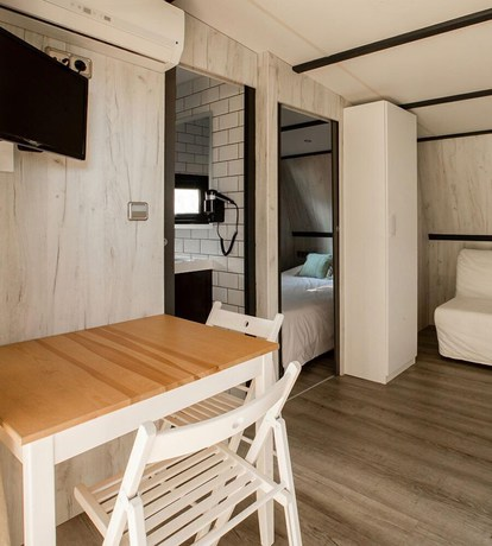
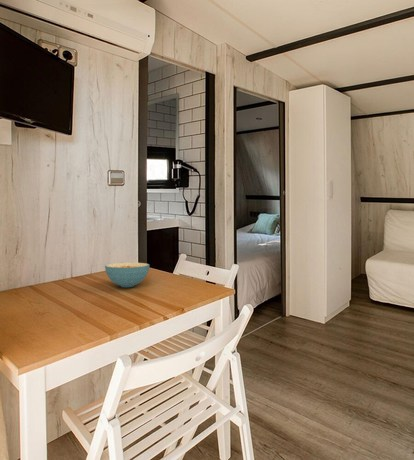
+ cereal bowl (127, 275)
